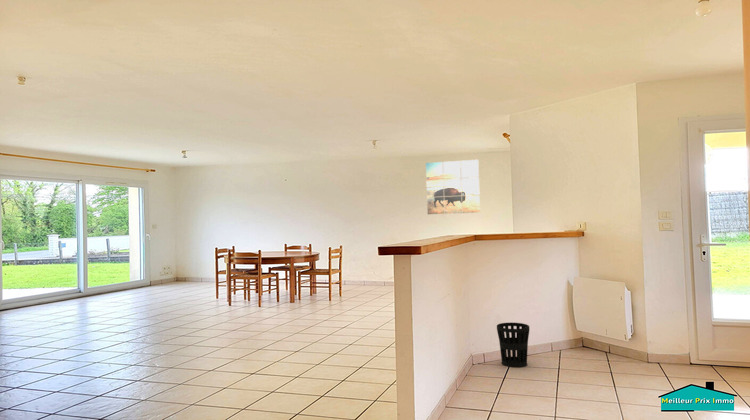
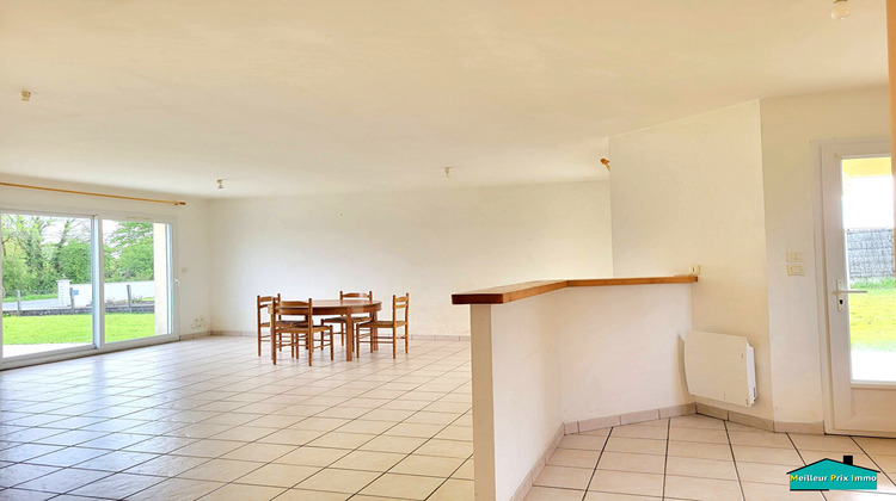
- wall art (452, 187)
- wastebasket (513, 344)
